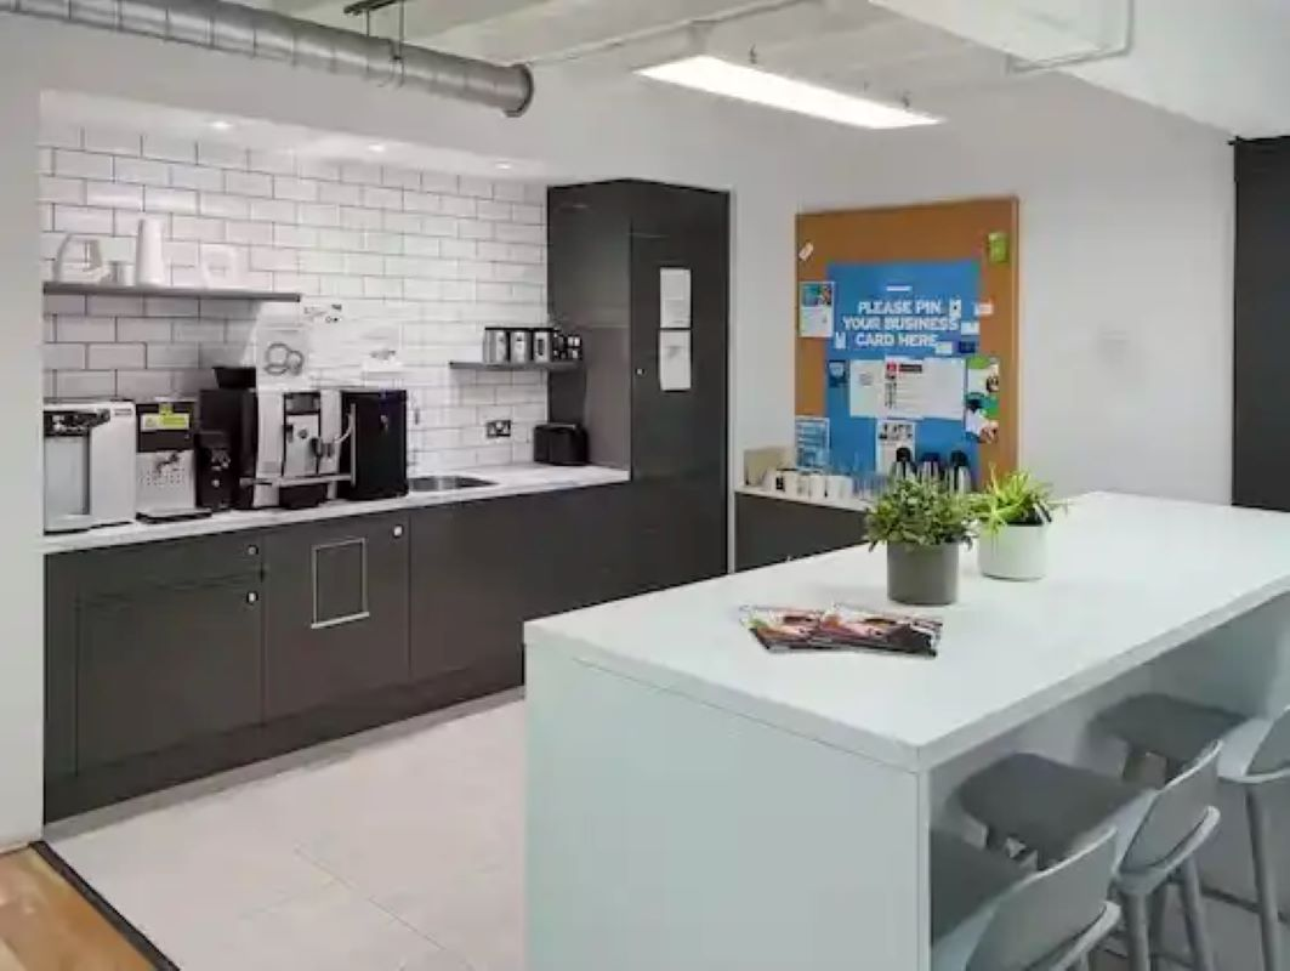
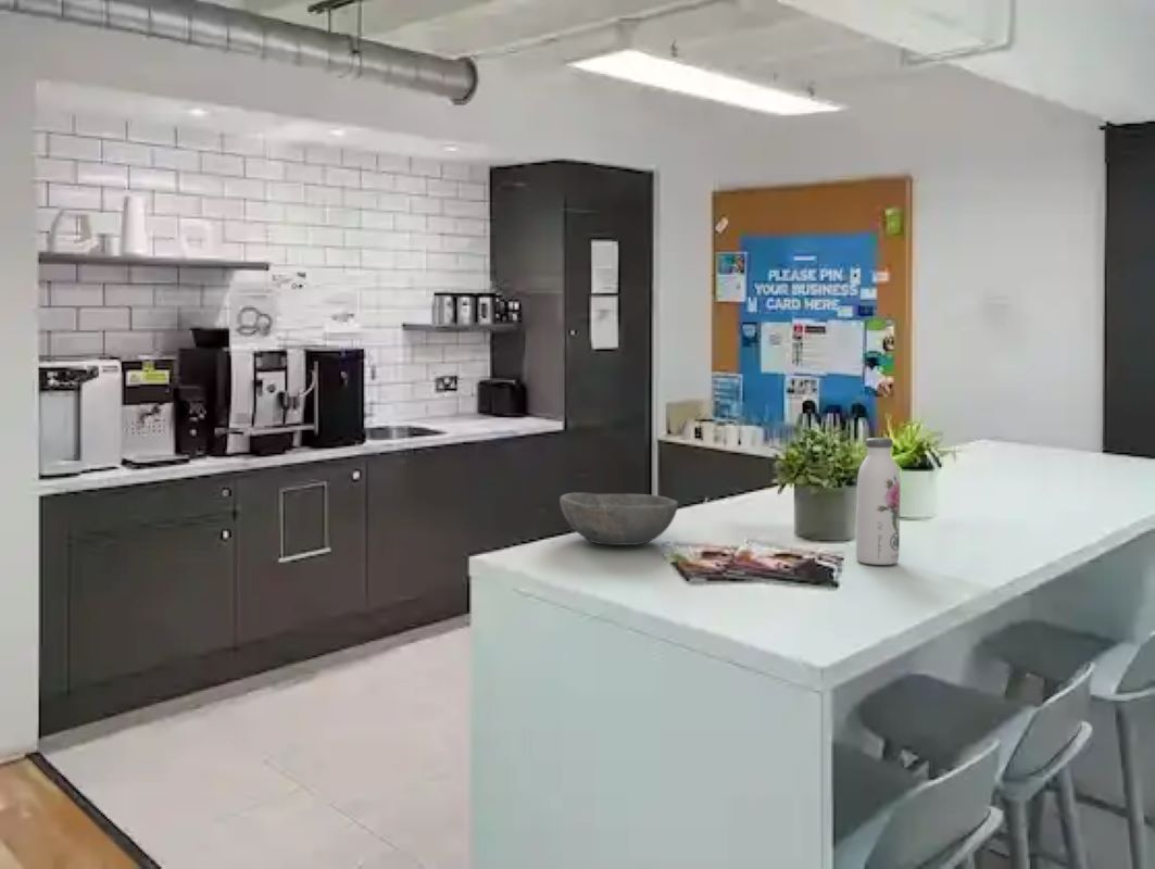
+ water bottle (878, 500)
+ bowl (617, 519)
